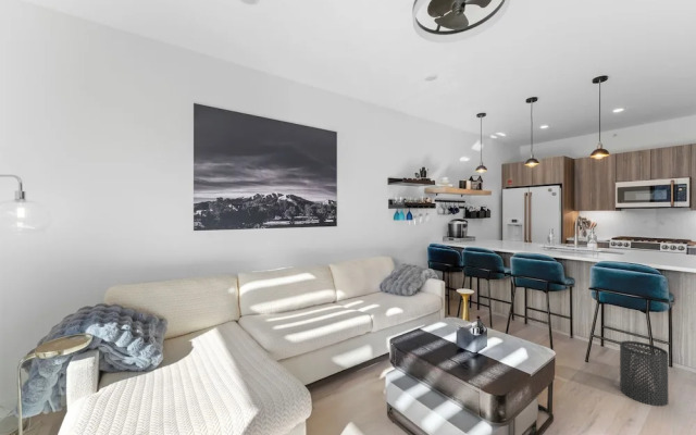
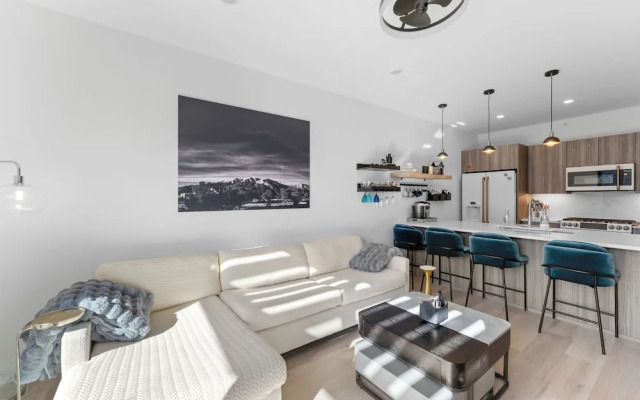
- trash can (643, 372)
